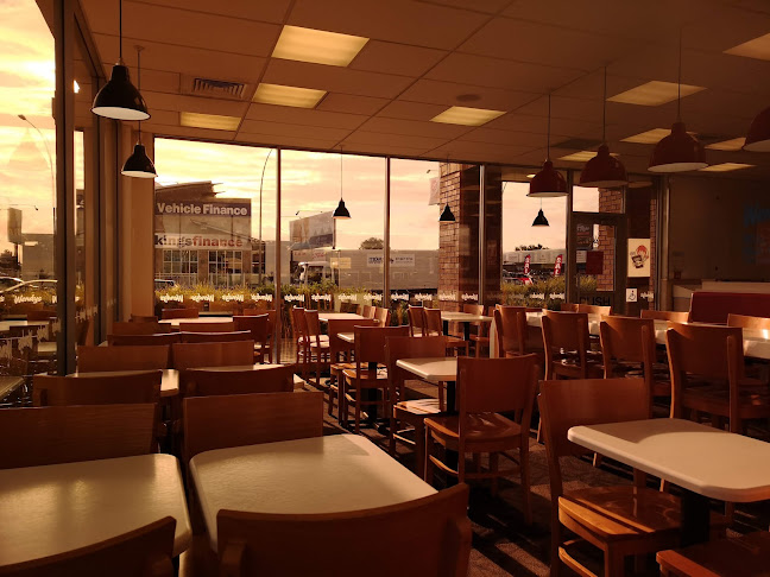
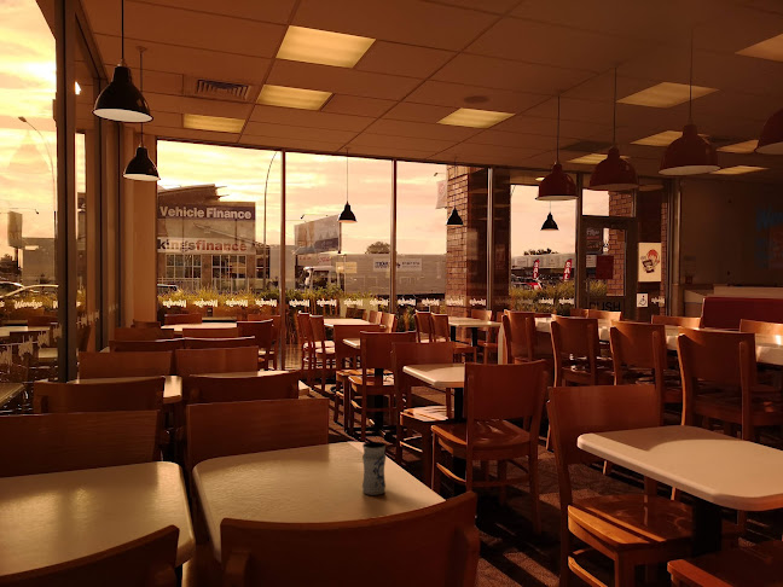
+ jar (373, 467)
